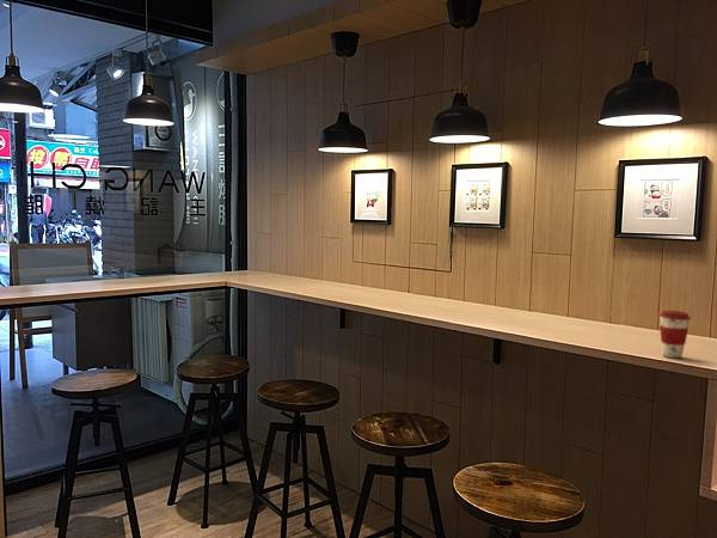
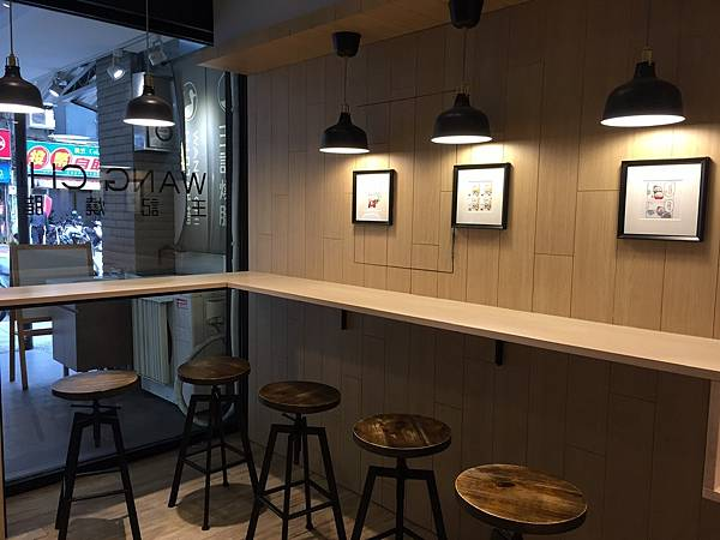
- coffee cup (673, 334)
